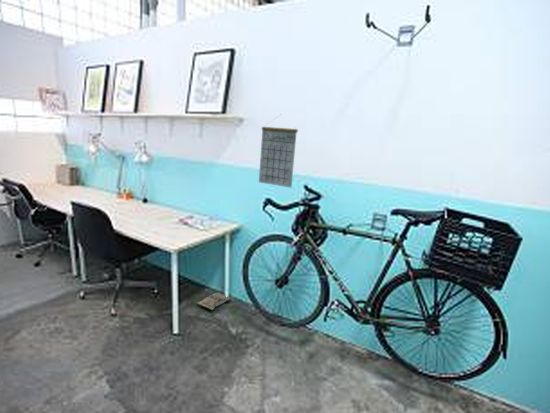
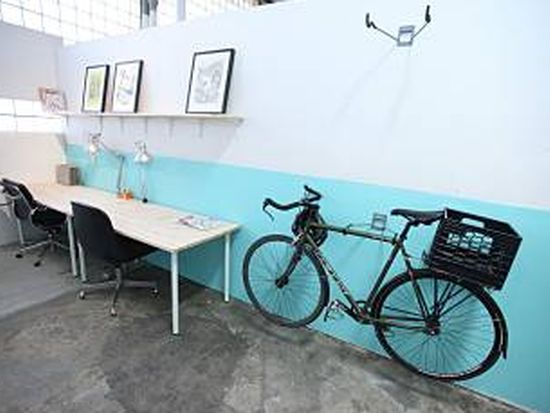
- calendar (277, 150)
- bag (214, 300)
